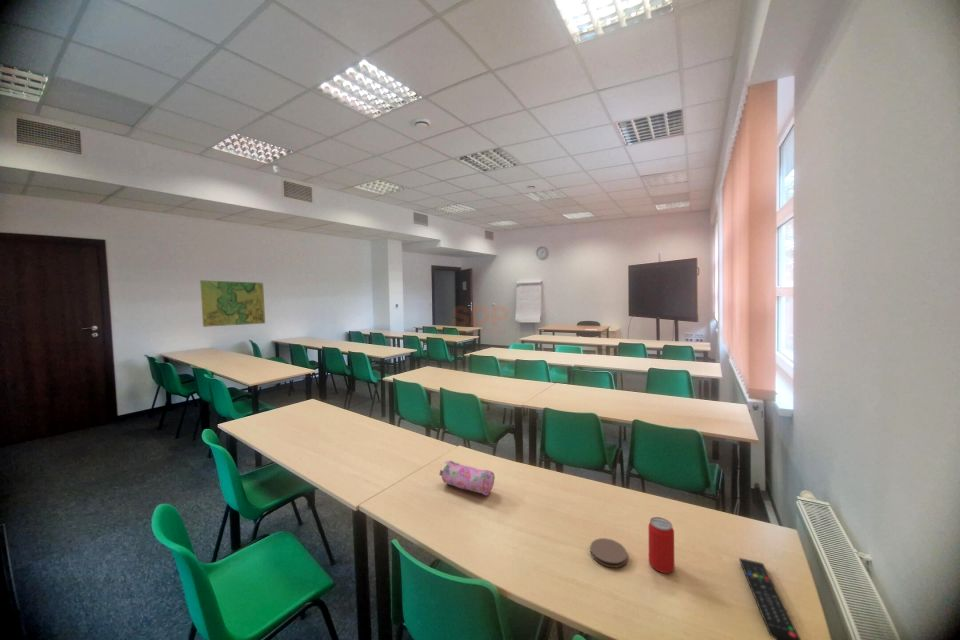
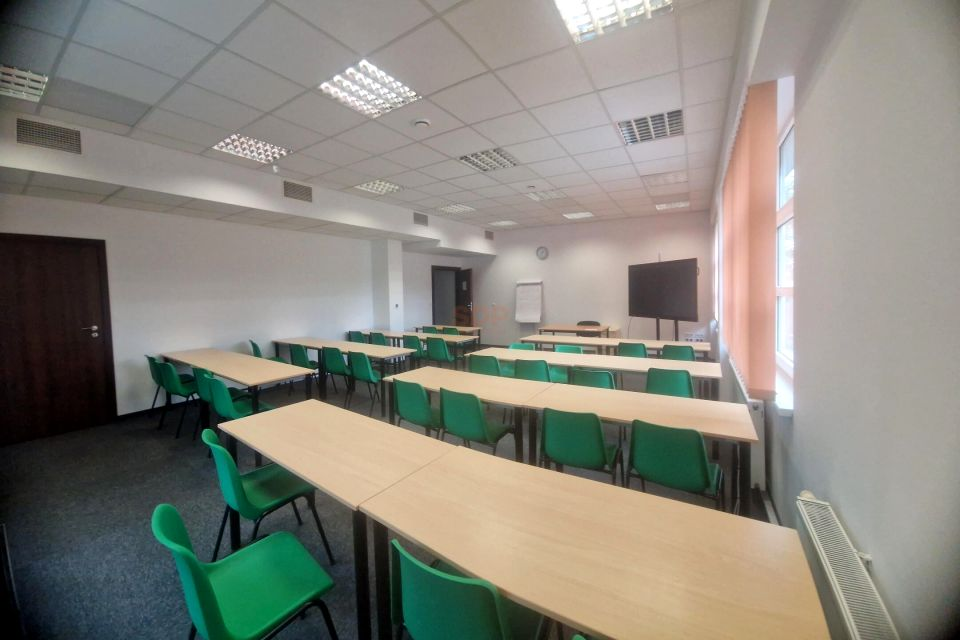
- pencil case (467, 476)
- beverage can (661, 544)
- coaster (608, 552)
- map (235, 303)
- remote control (766, 597)
